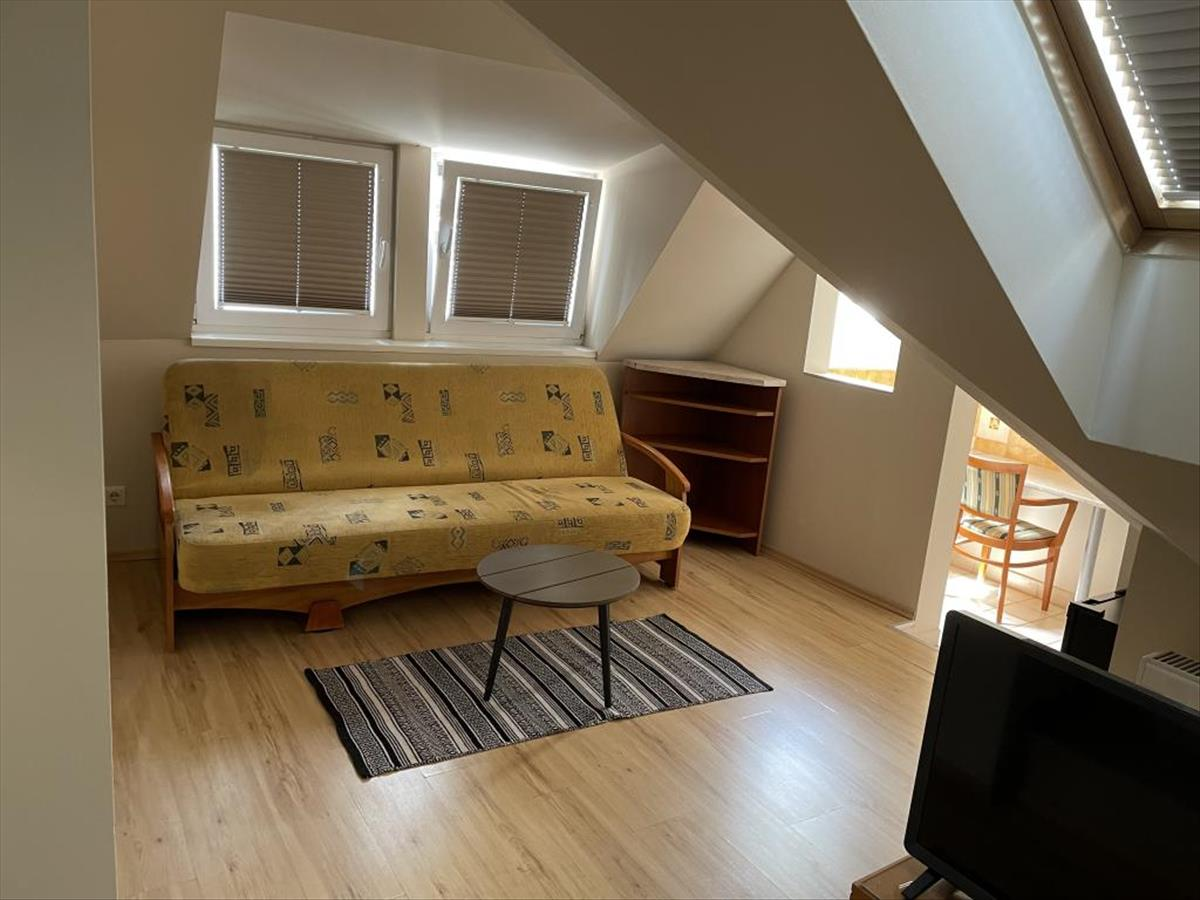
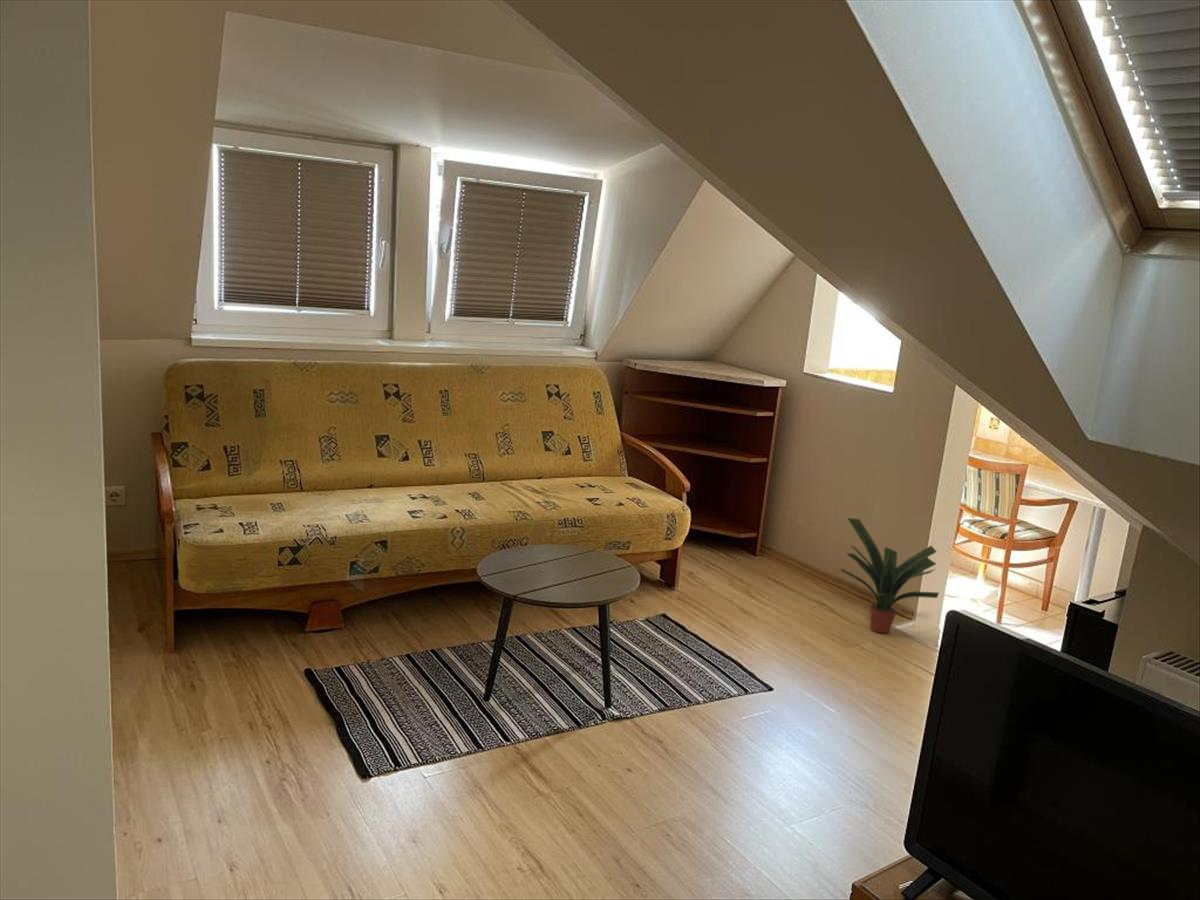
+ potted plant (884, 579)
